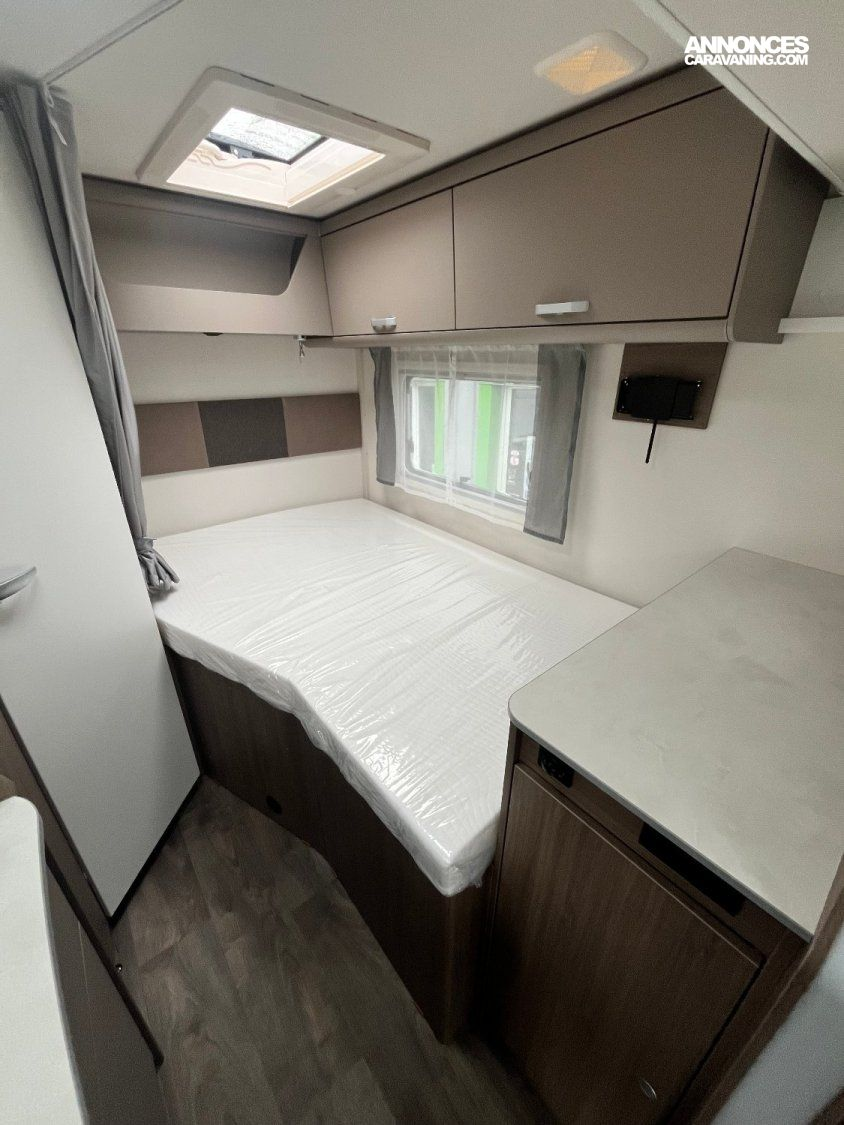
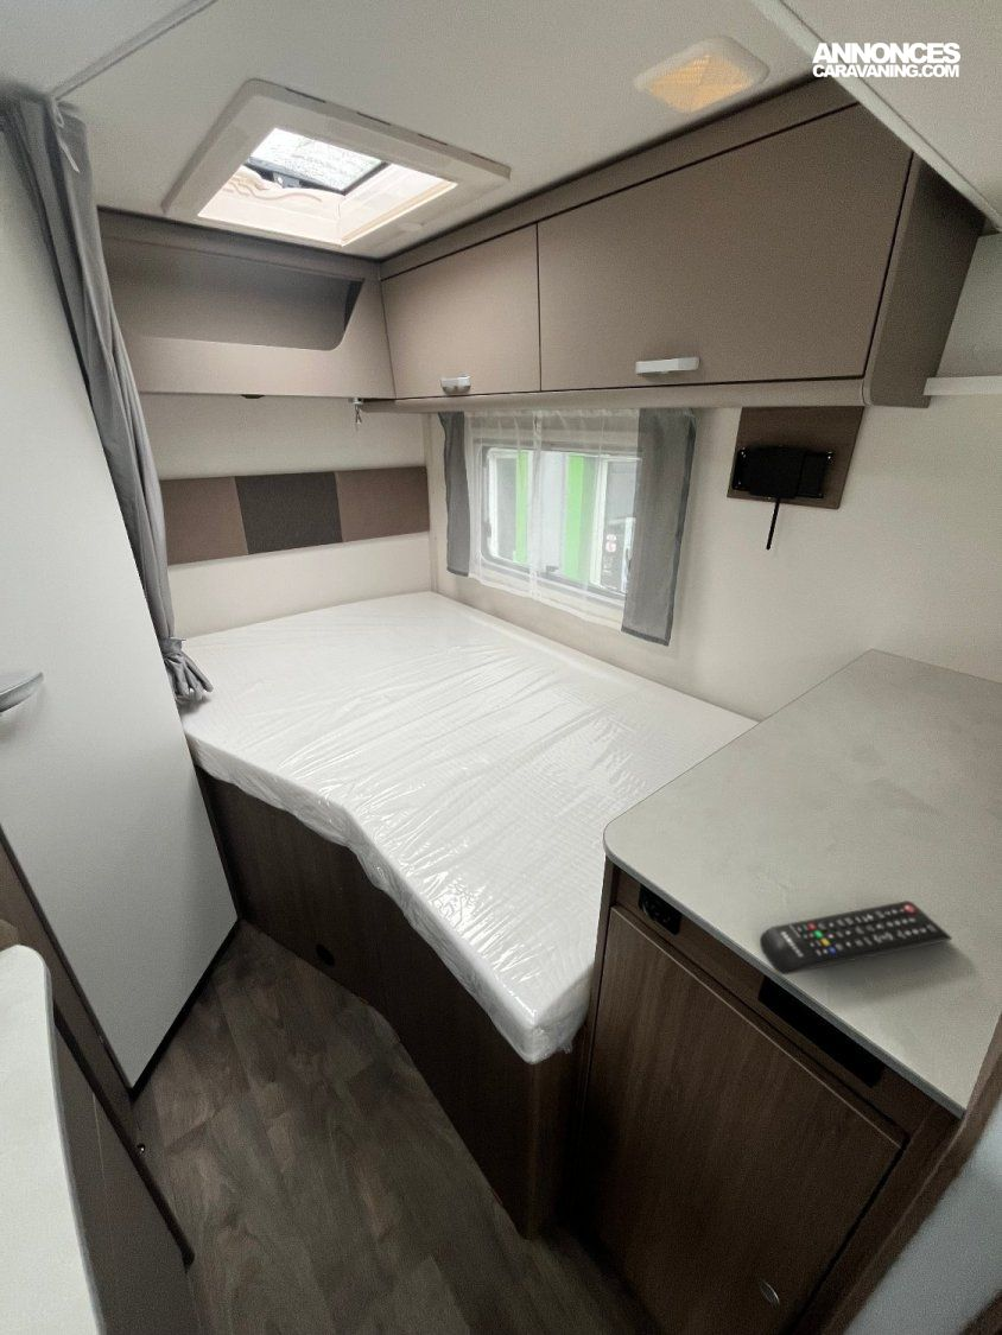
+ remote control (856, 936)
